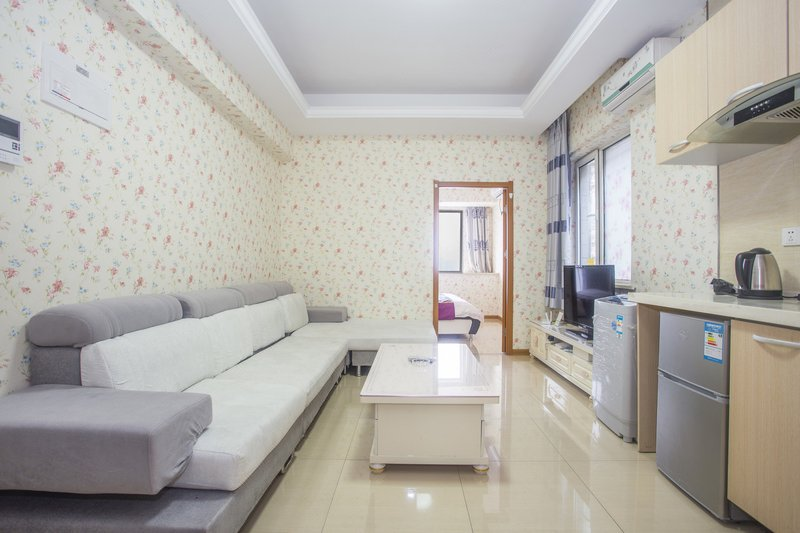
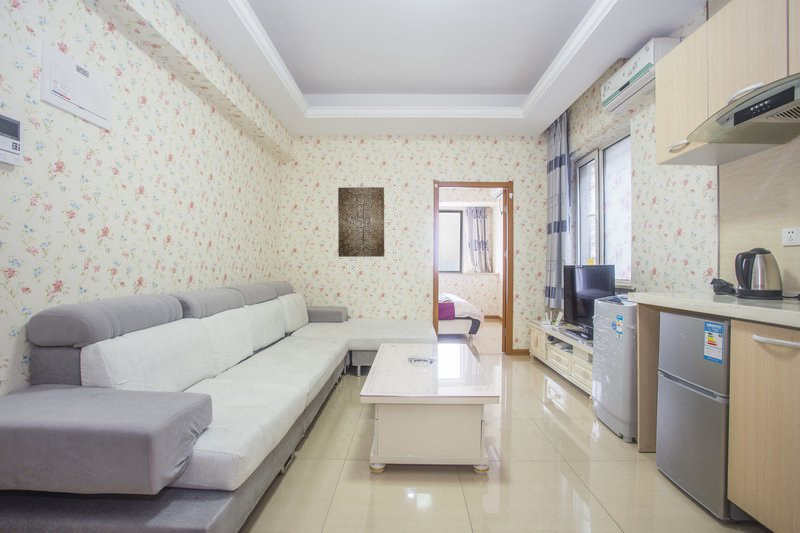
+ wall art (361, 222)
